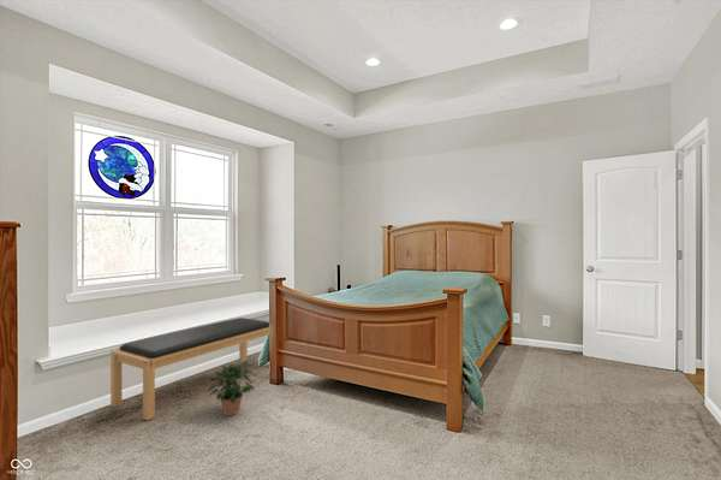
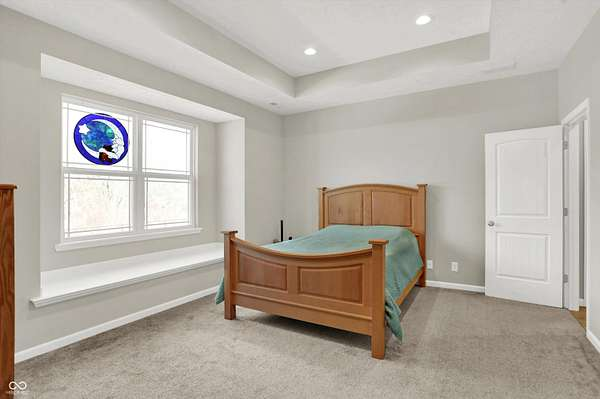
- potted plant (232, 384)
- bench (203, 354)
